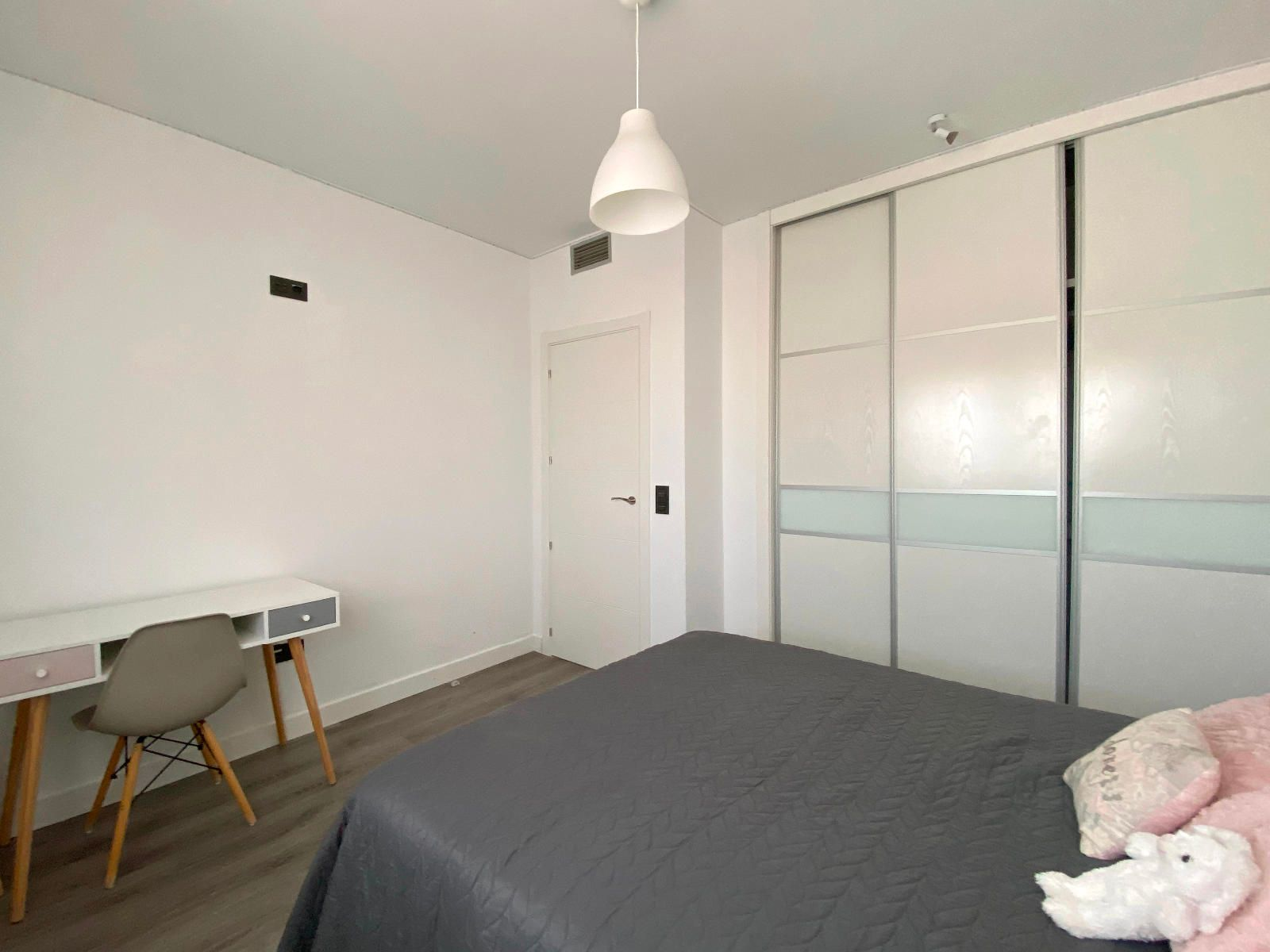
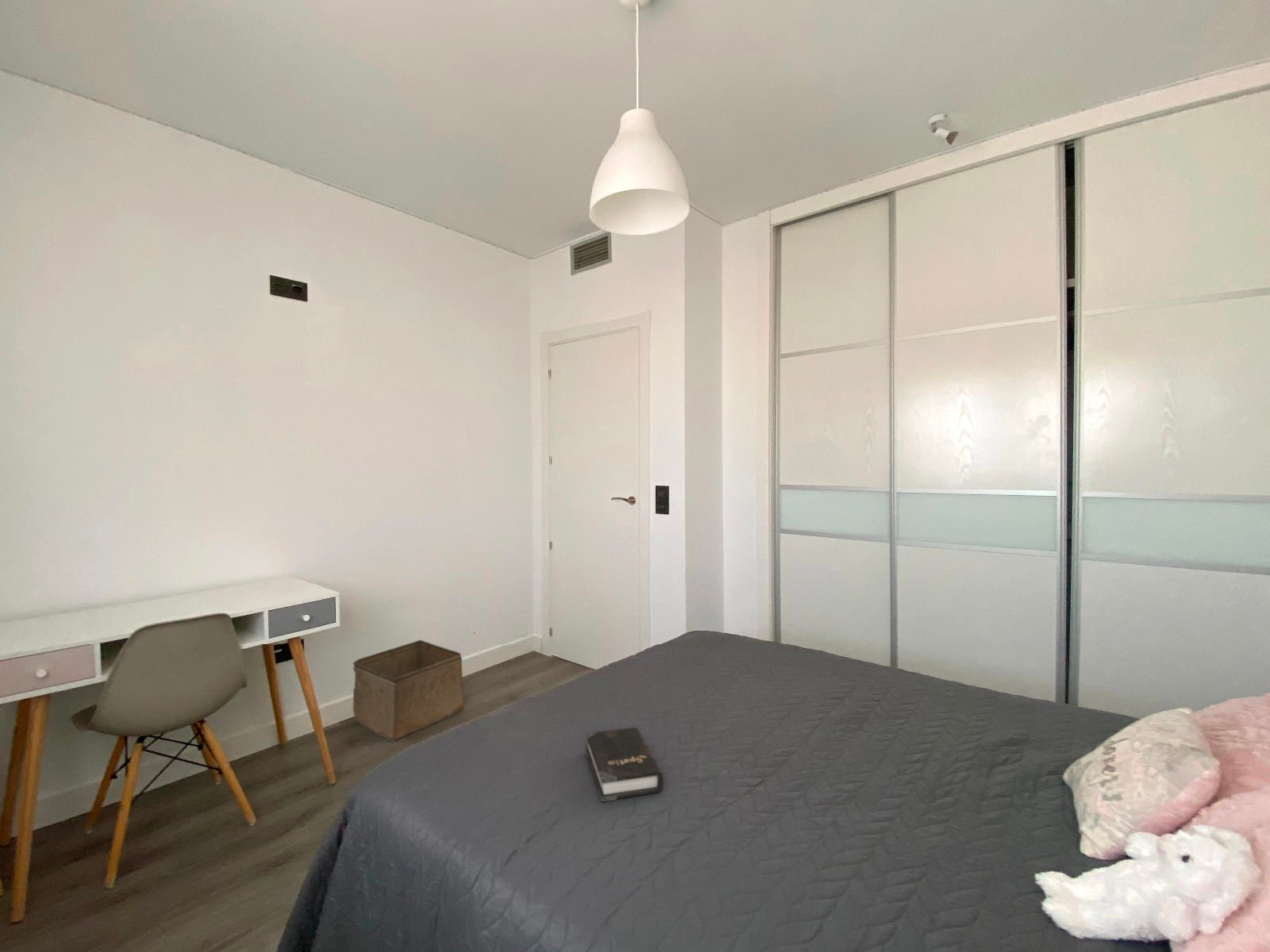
+ storage bin (408, 685)
+ hardback book (622, 760)
